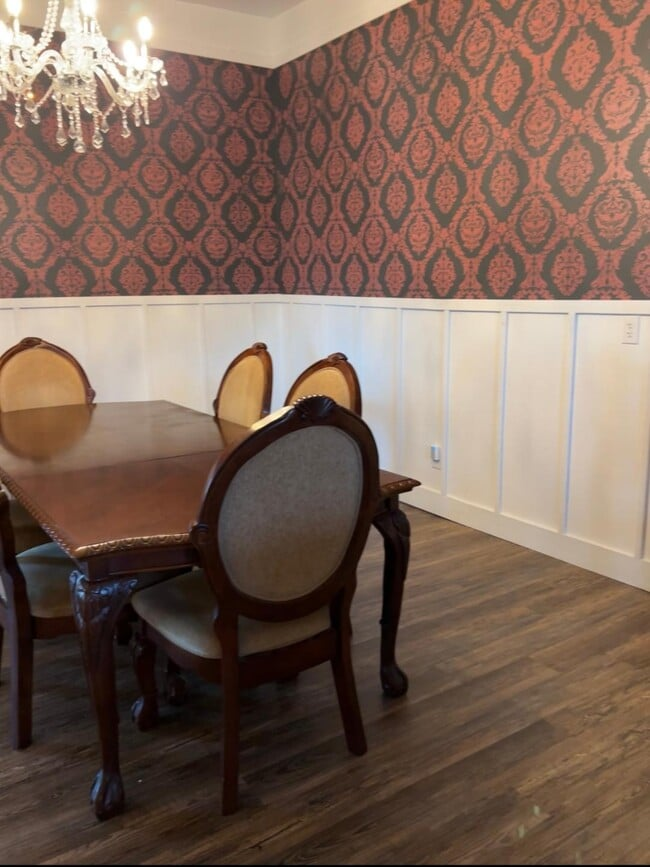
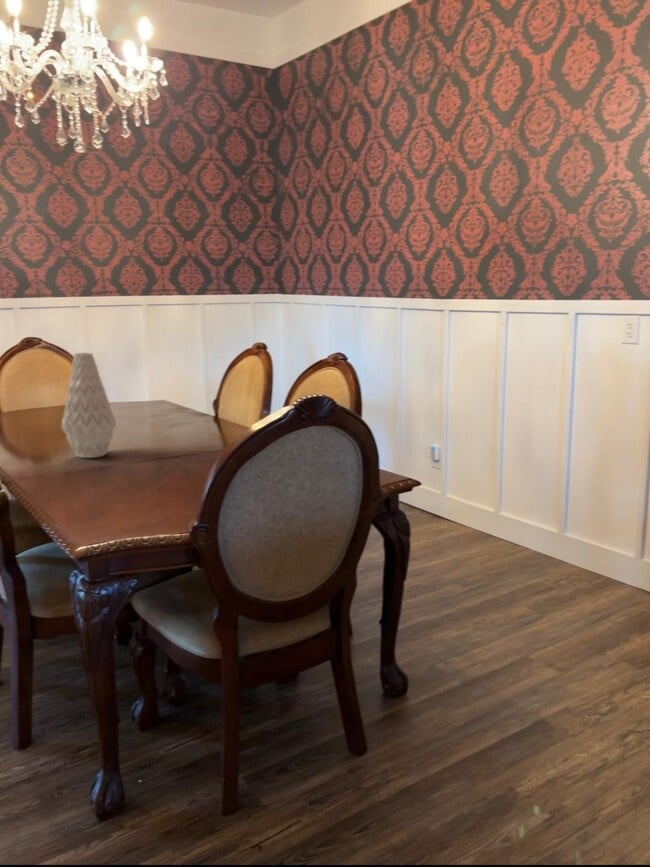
+ vase (87, 404)
